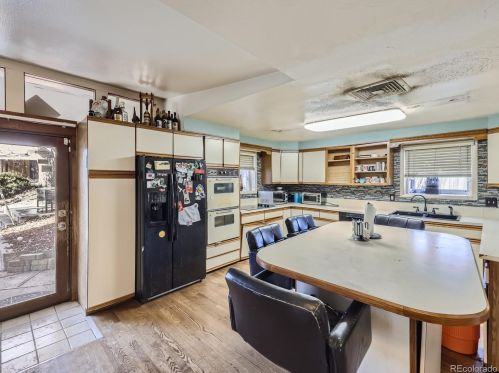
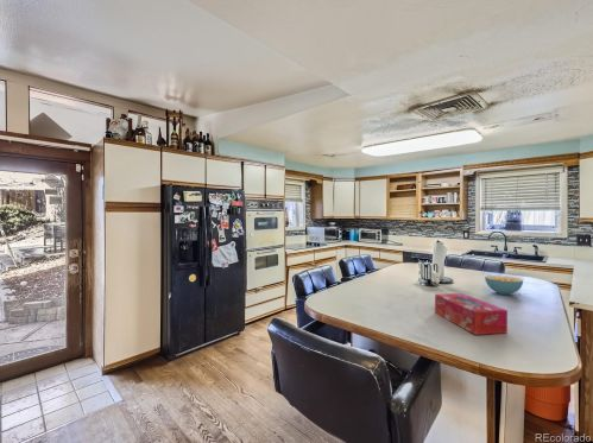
+ tissue box (467, 311)
+ cereal bowl (503, 285)
